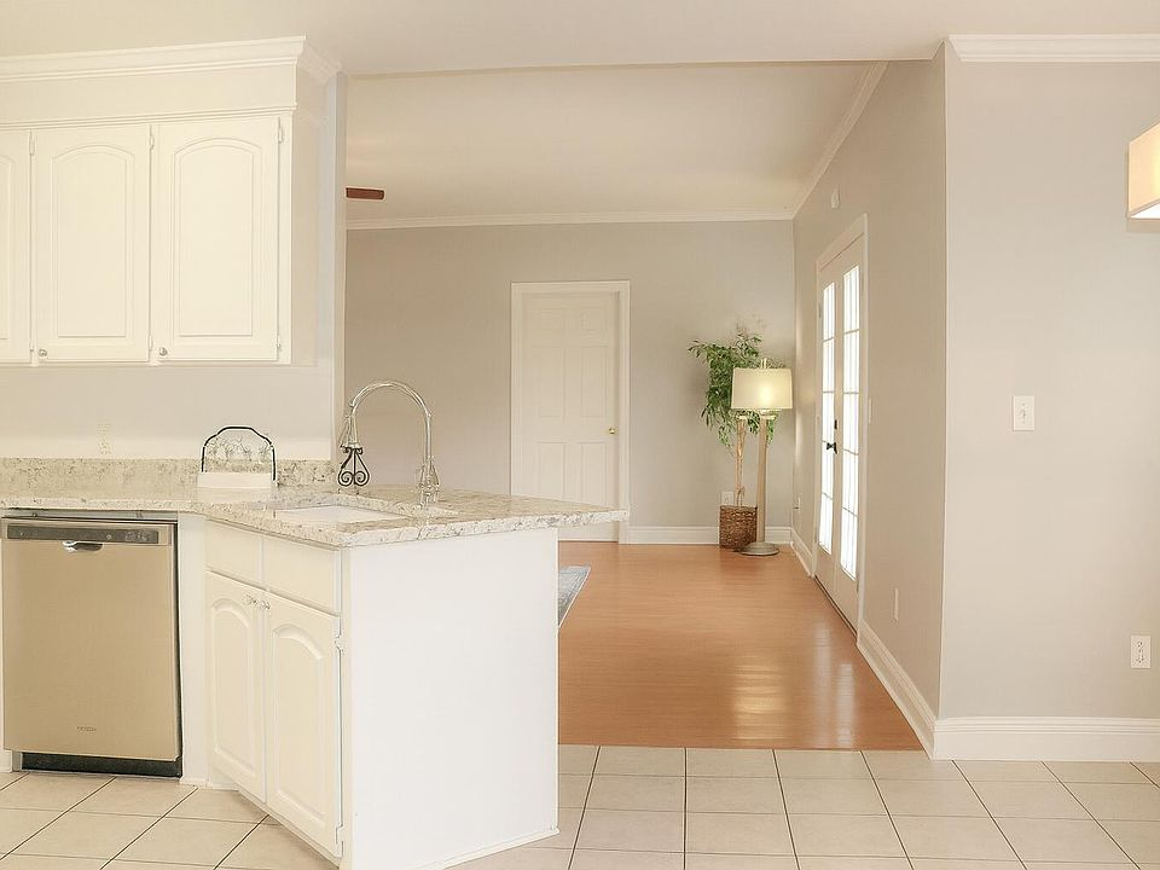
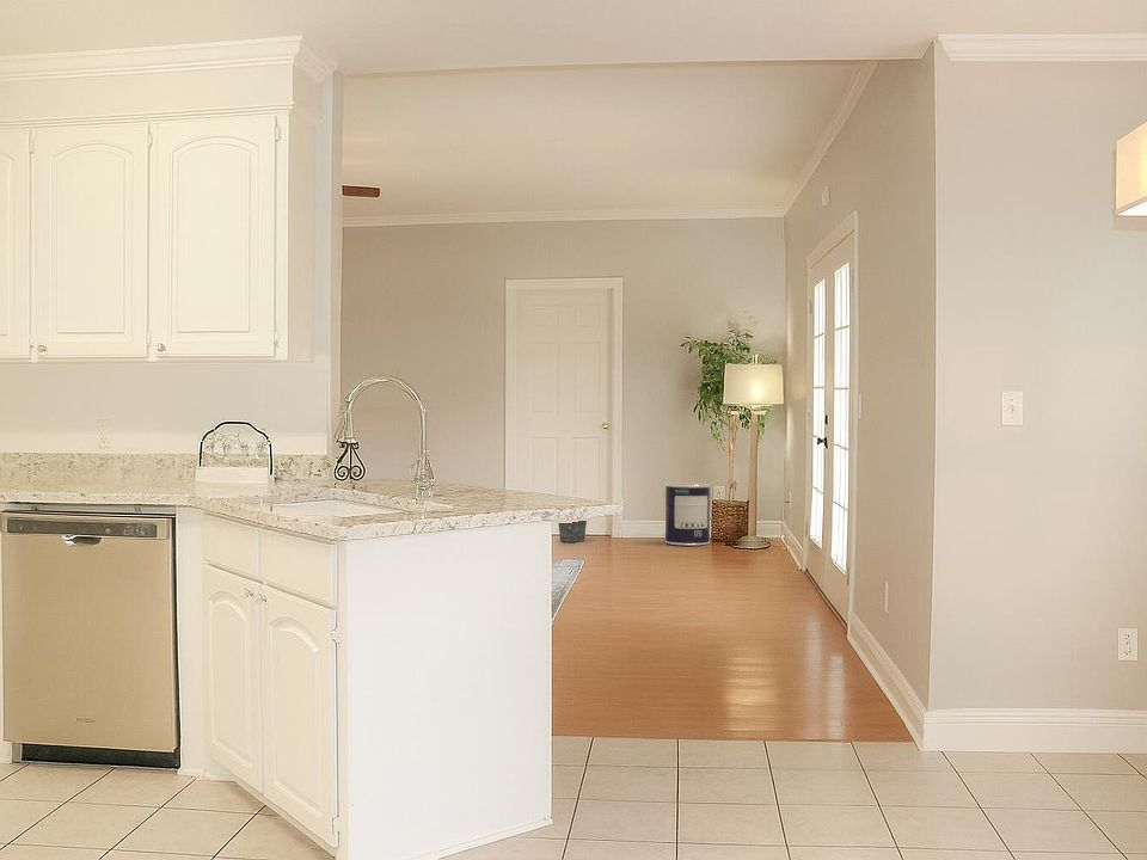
+ paint can (687, 512)
+ bucket (572, 522)
